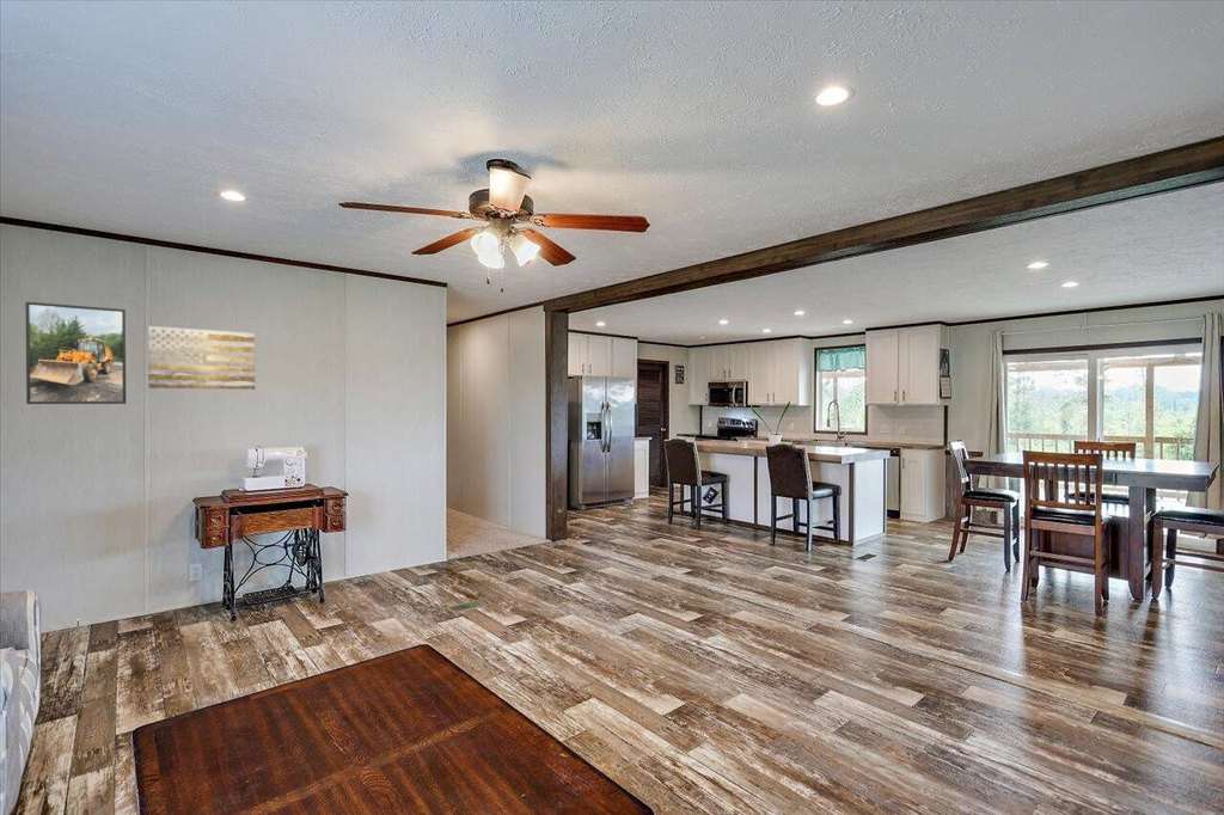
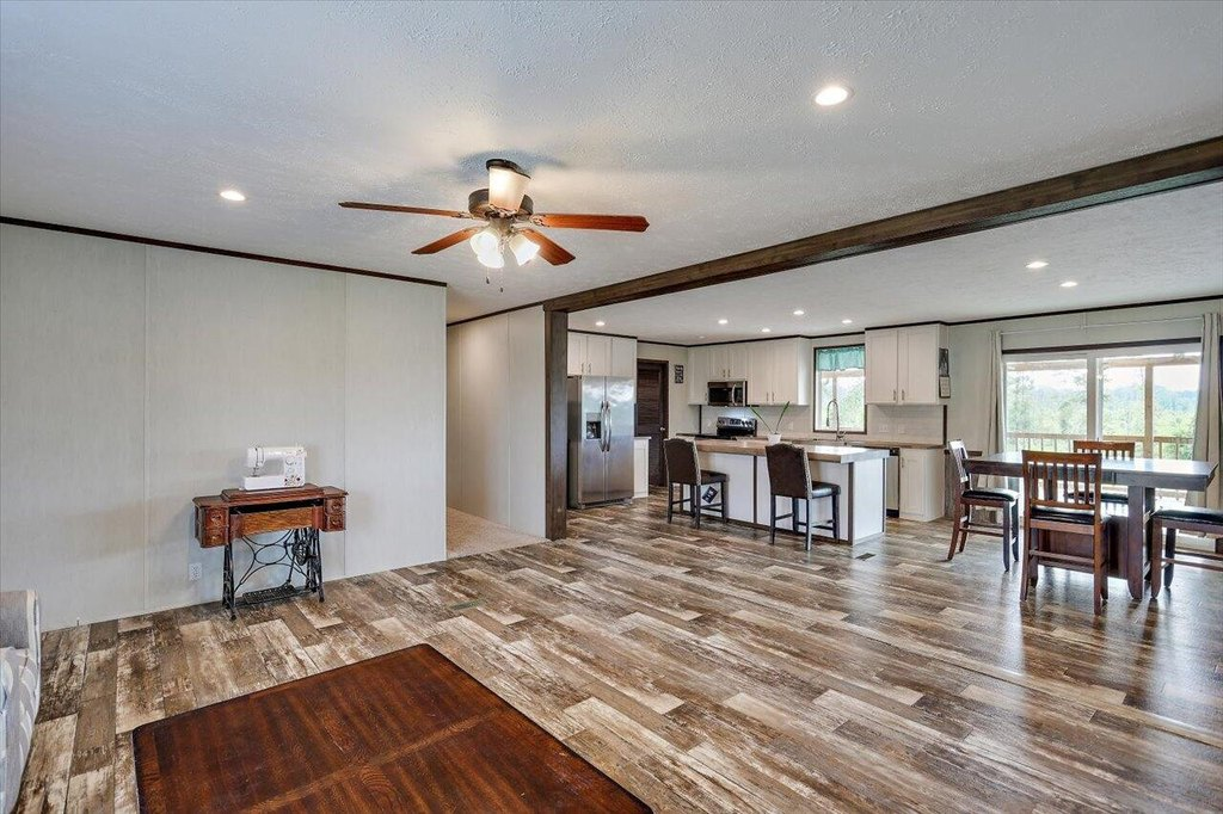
- wall art (203, 359)
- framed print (78, 355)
